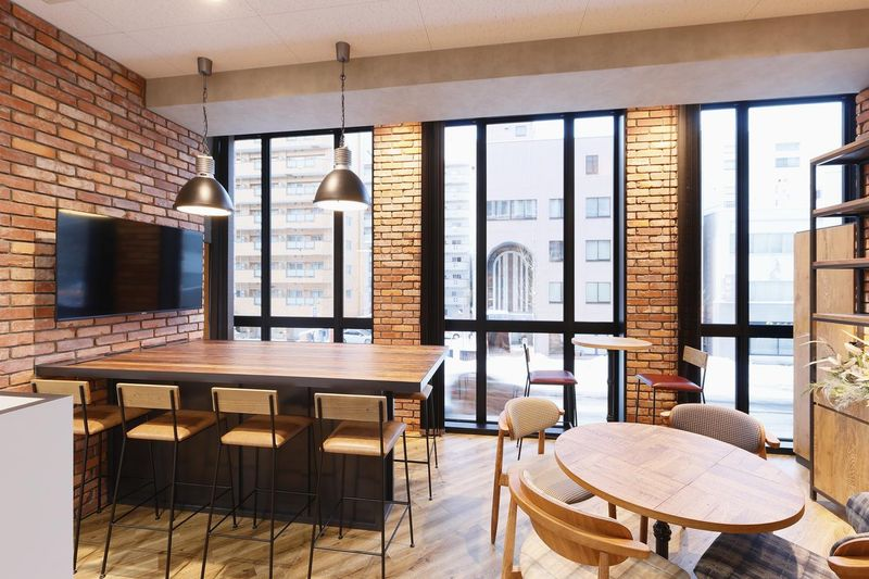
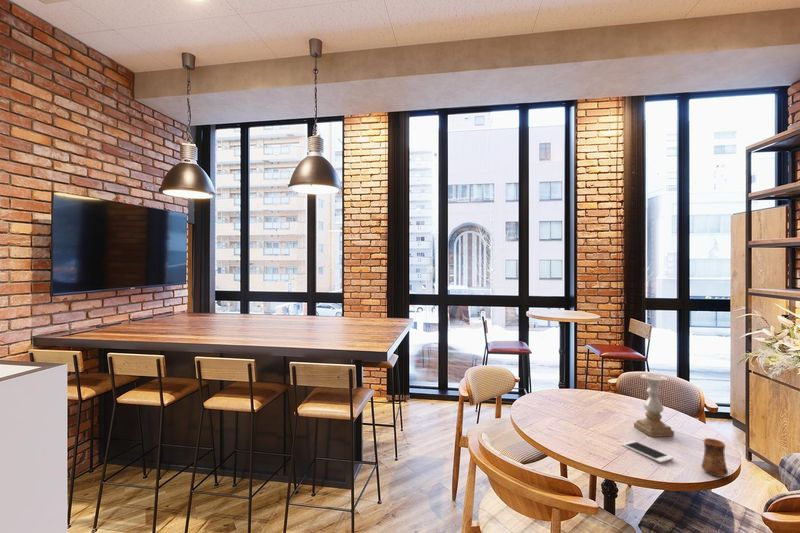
+ cup (714, 457)
+ candle holder (653, 403)
+ cell phone (646, 451)
